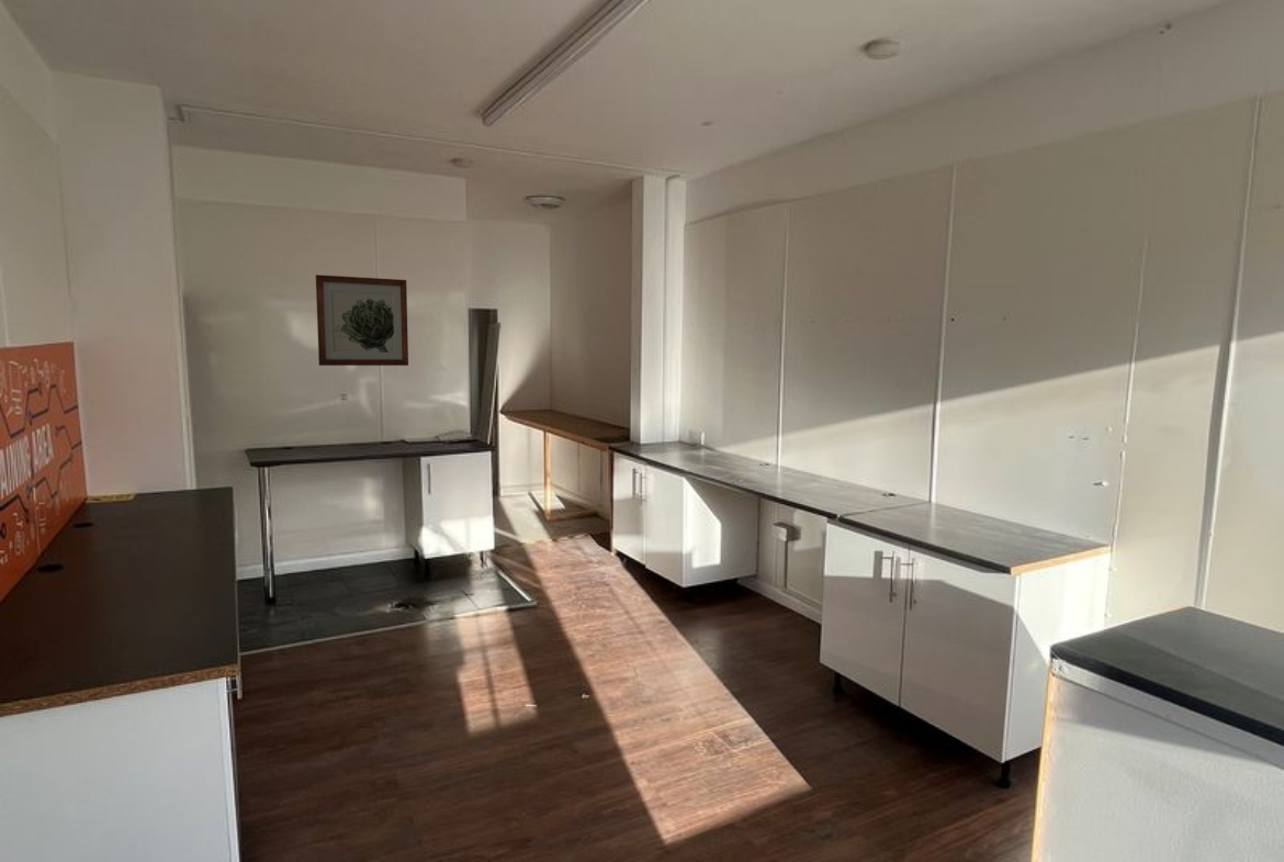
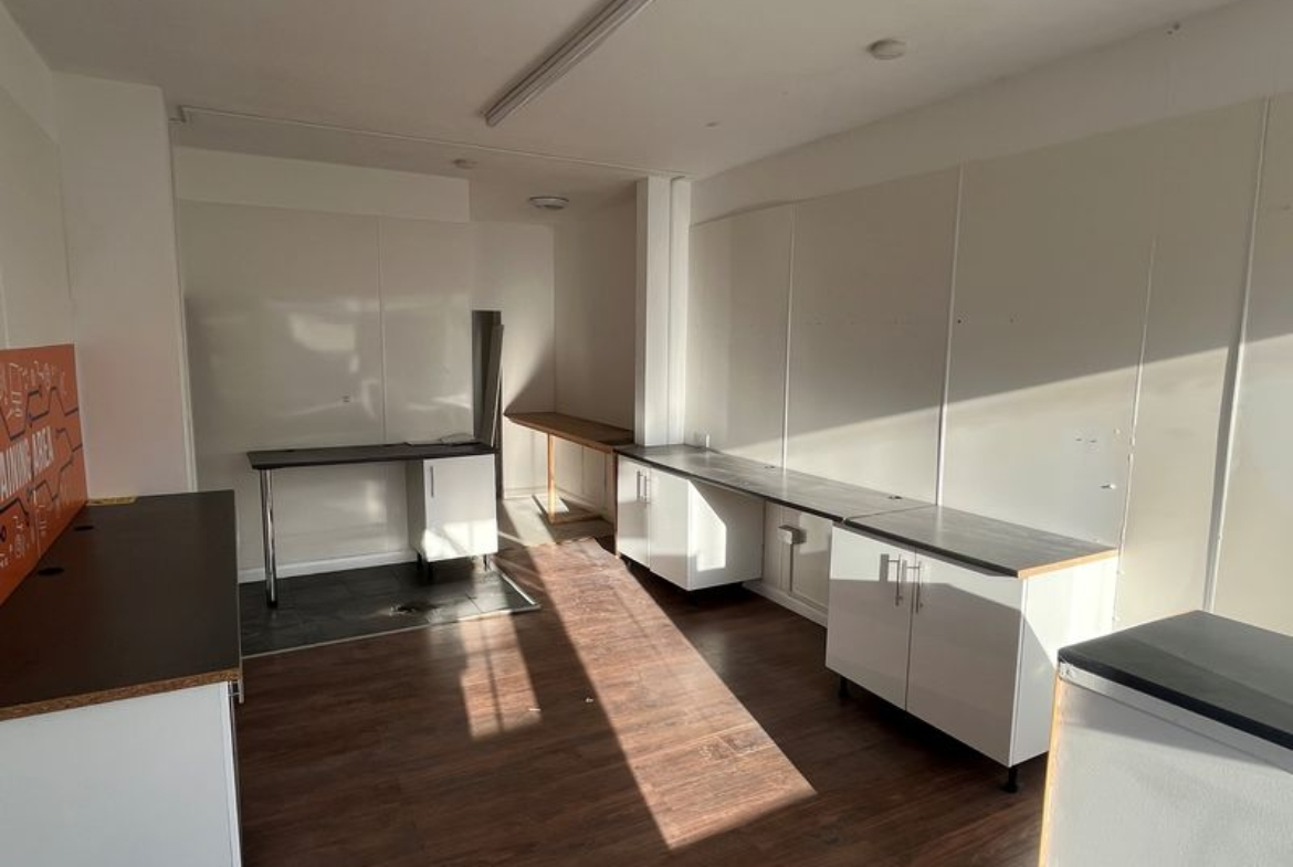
- wall art (363, 322)
